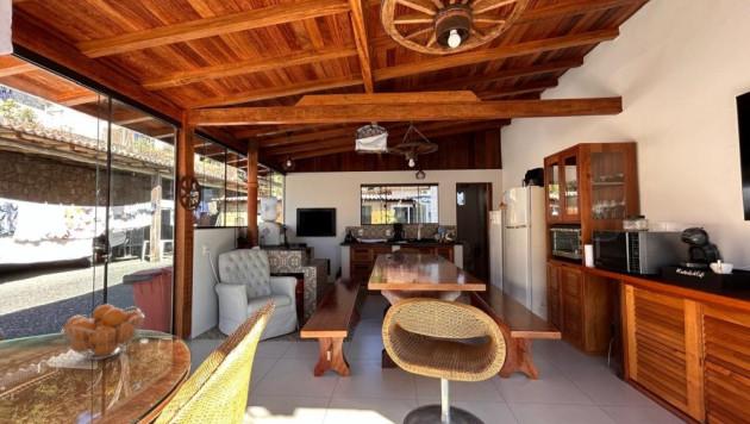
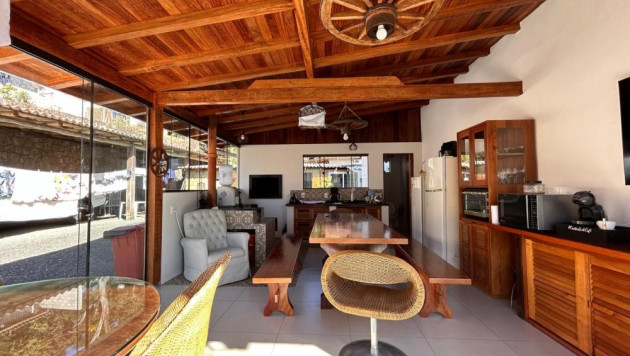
- fruit basket (105, 330)
